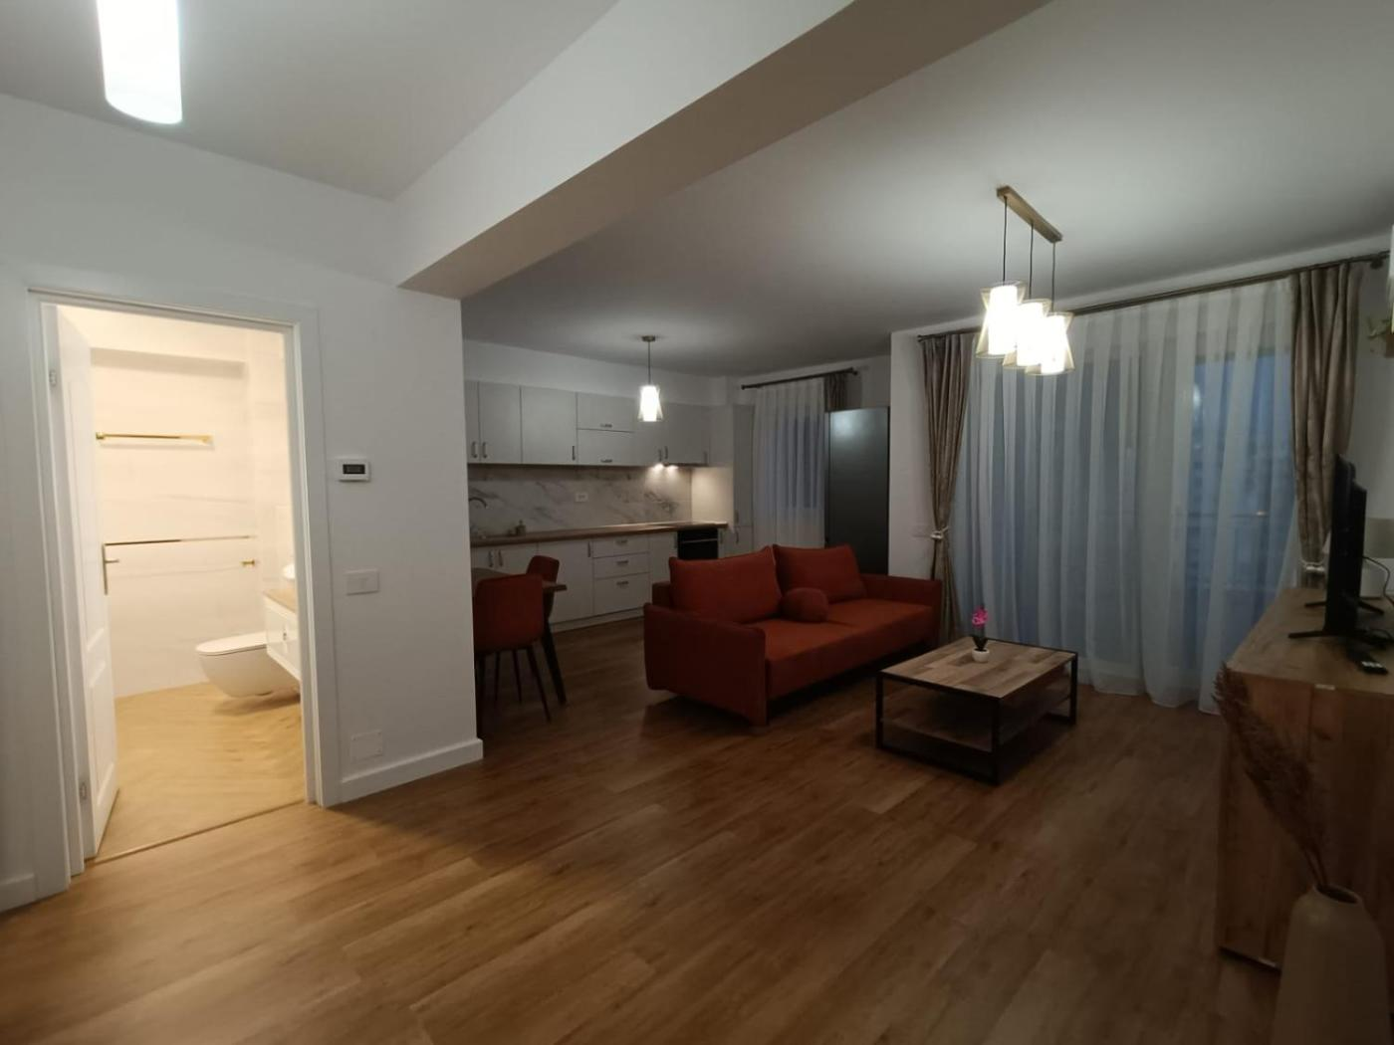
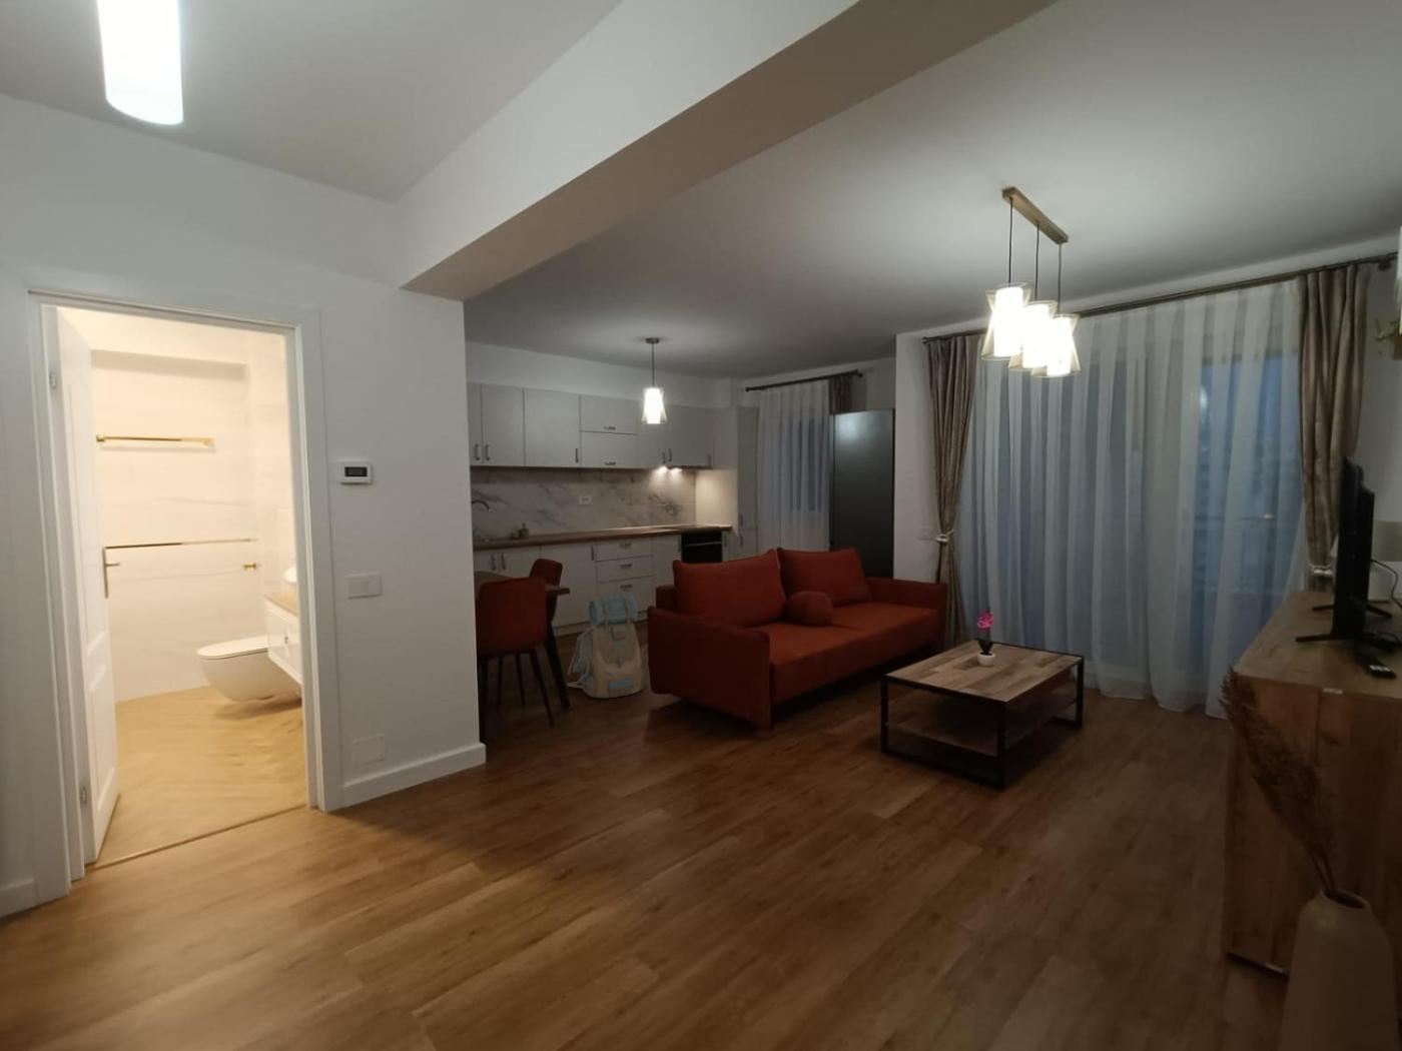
+ backpack (609, 640)
